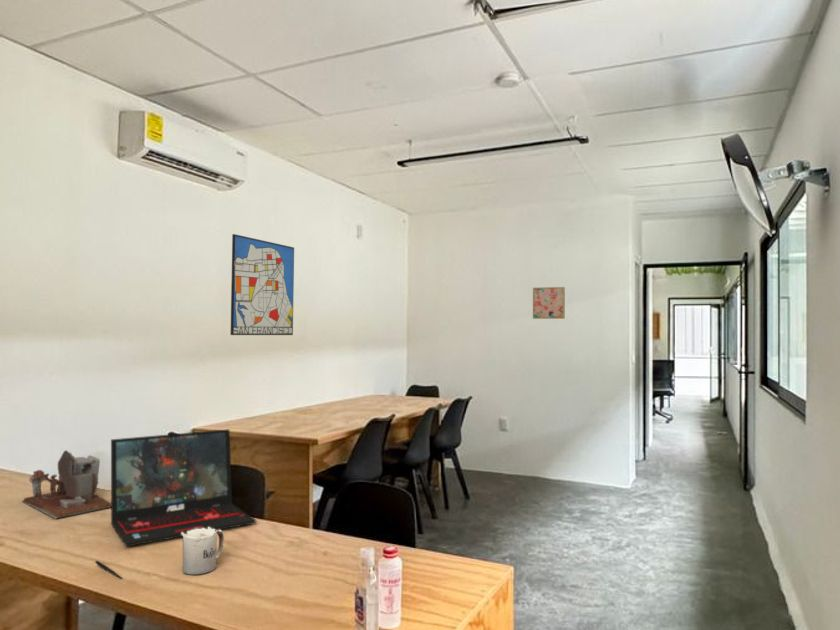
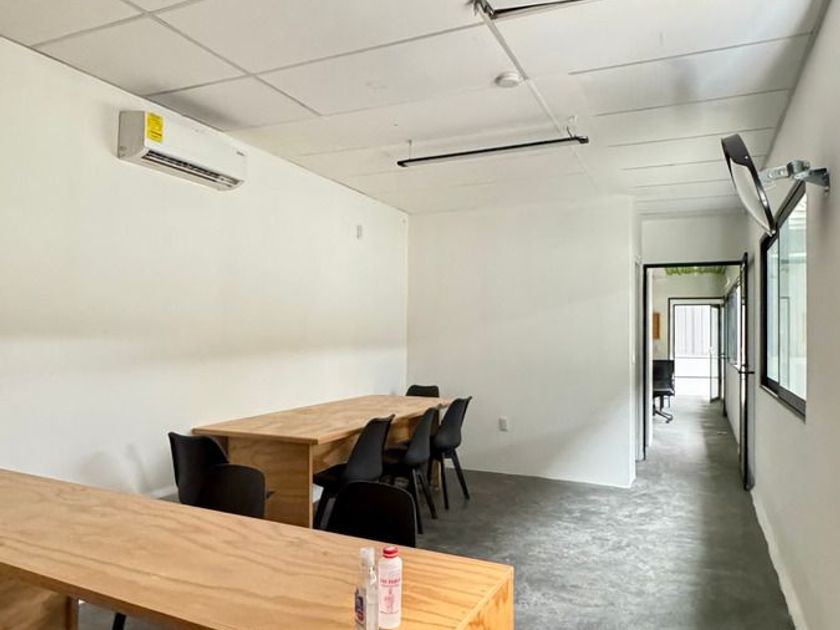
- laptop (183, 481)
- desk organizer (69, 475)
- pen (108, 569)
- wall art (264, 288)
- wall art (548, 303)
- mug (205, 548)
